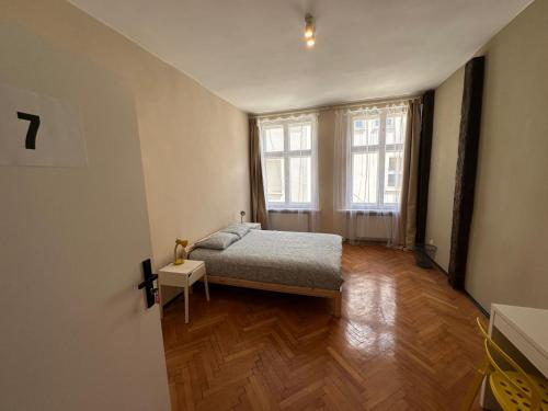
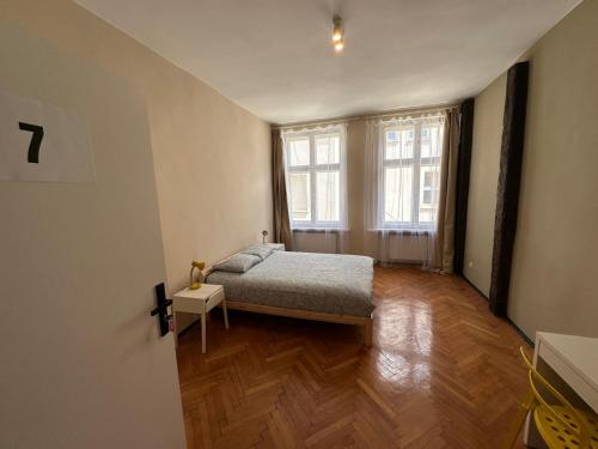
- wastebasket (423, 255)
